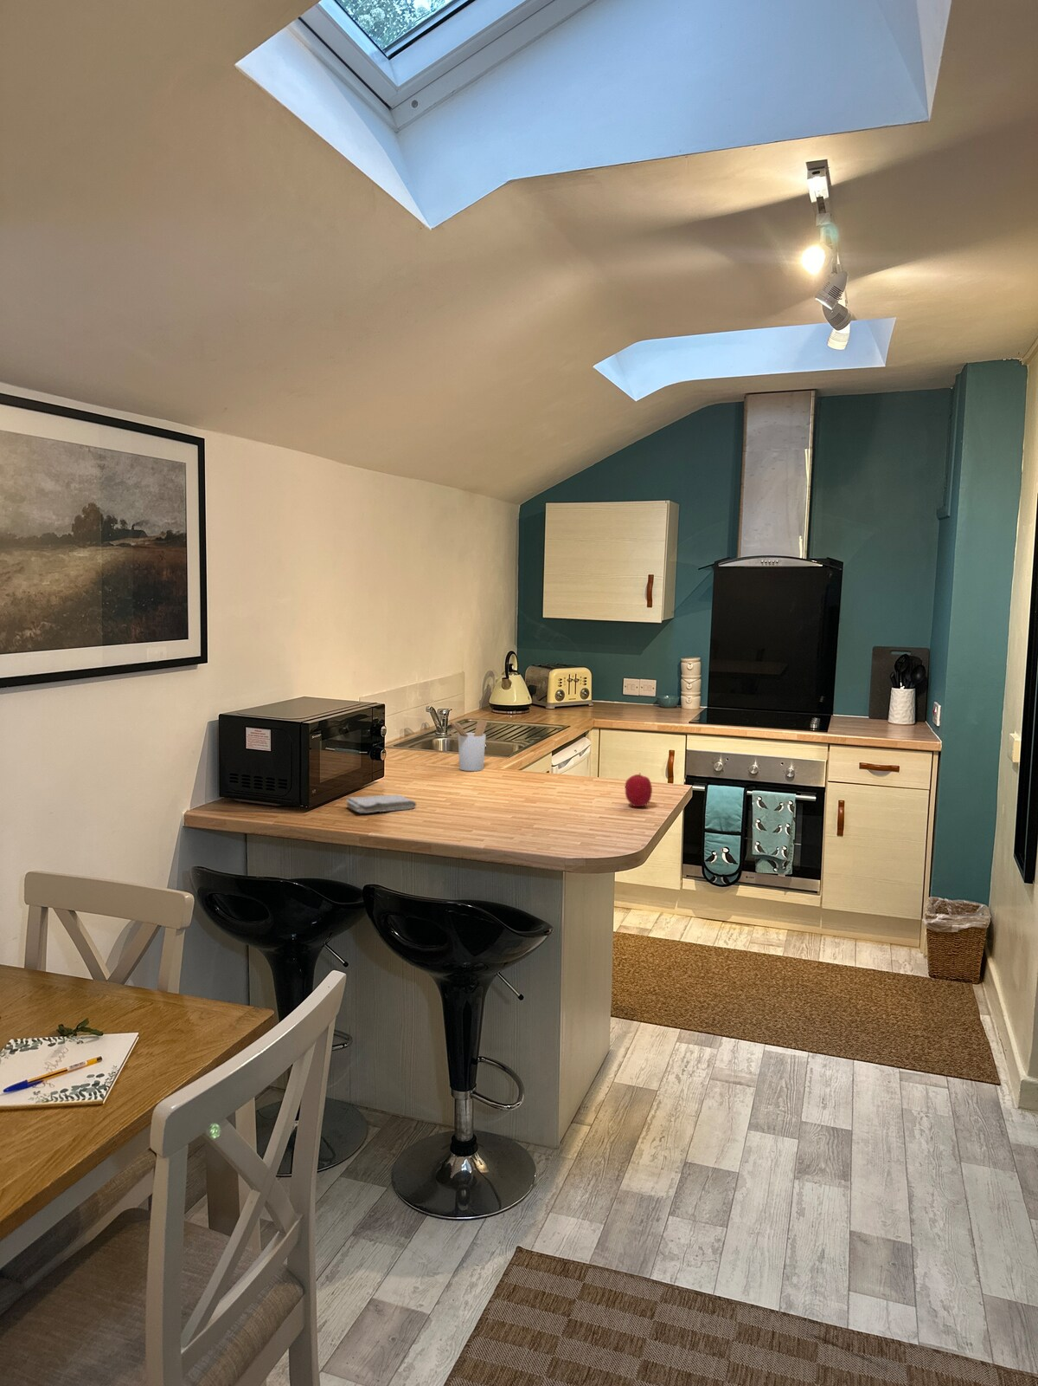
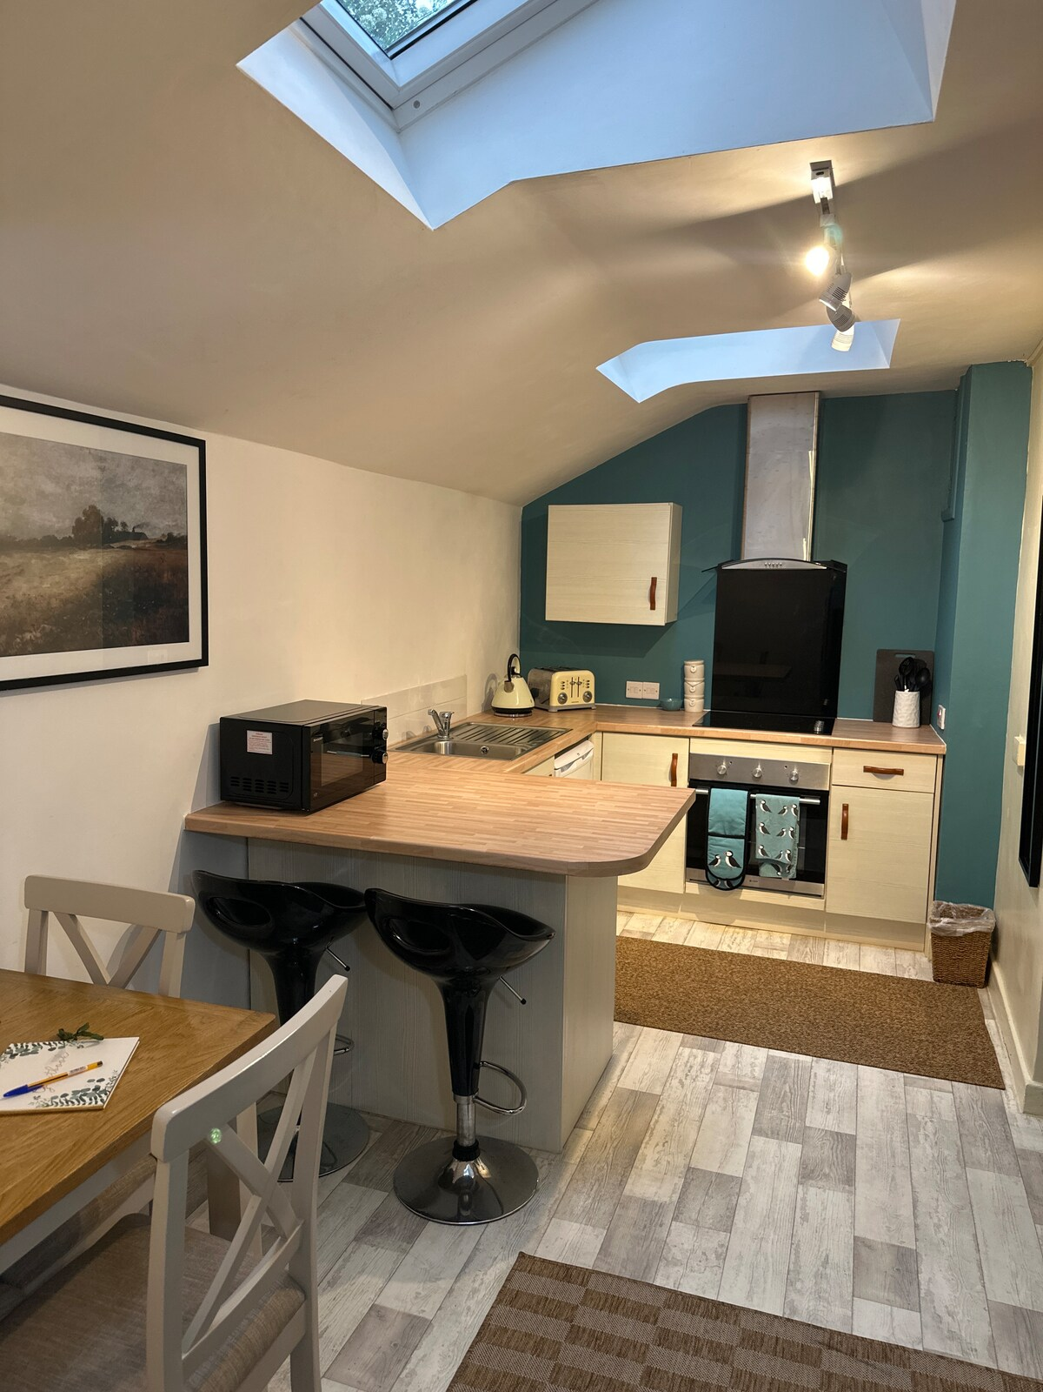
- fruit (638, 788)
- washcloth (379, 802)
- utensil holder (467, 743)
